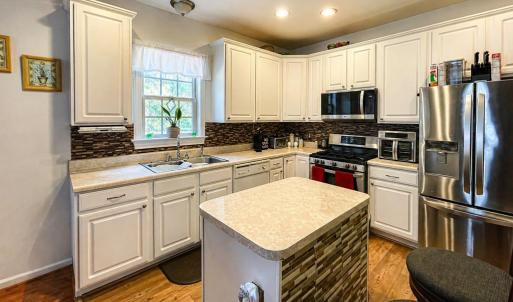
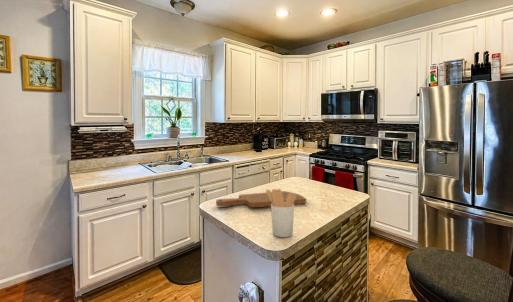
+ utensil holder (279, 210)
+ cutting board (266, 198)
